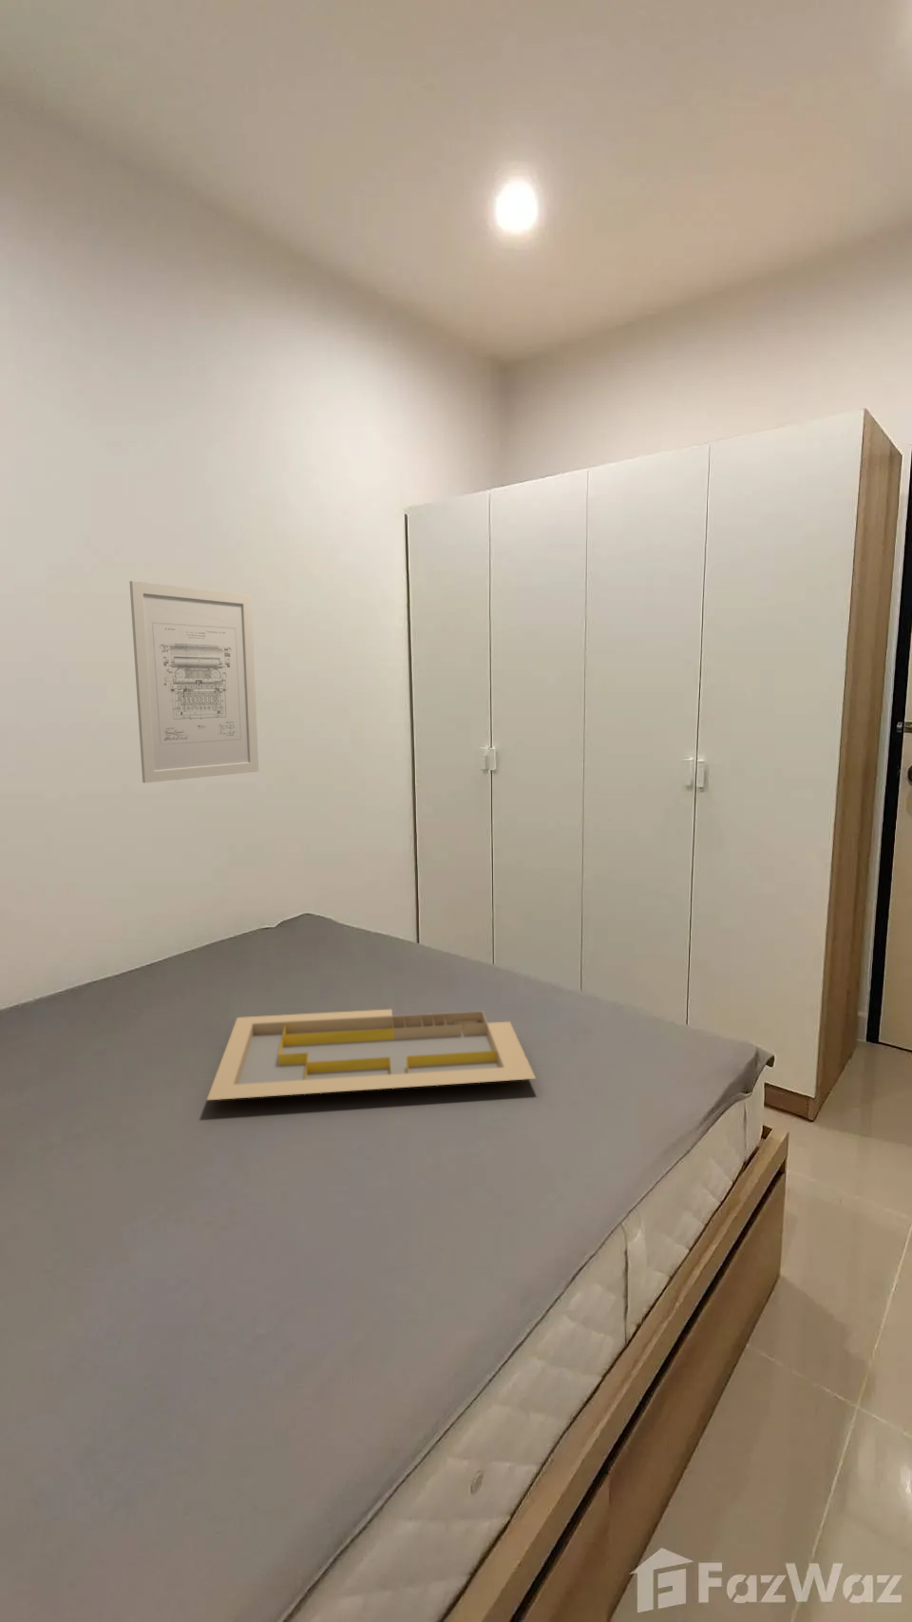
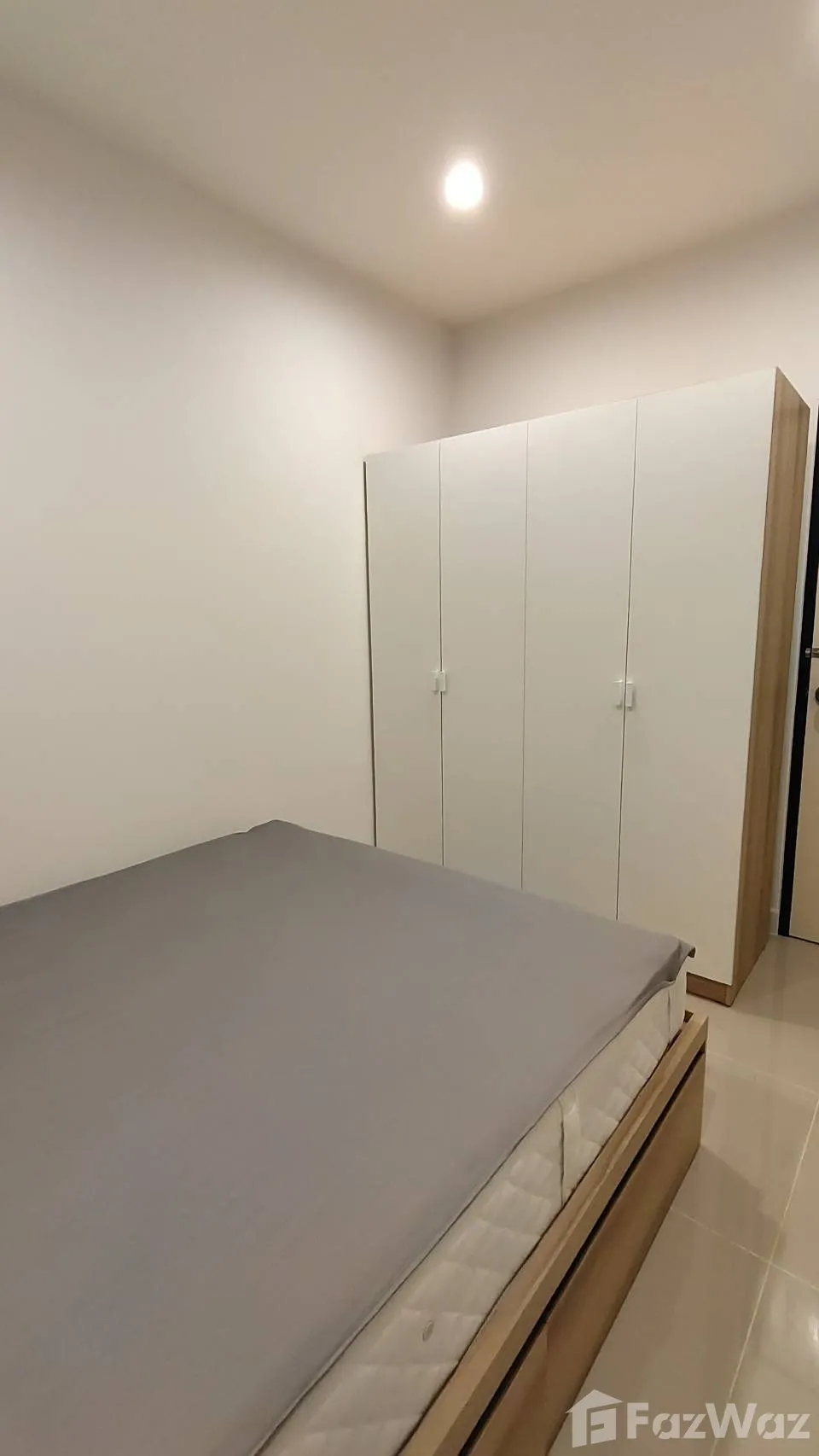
- wall art (198, 684)
- serving tray (373, 1051)
